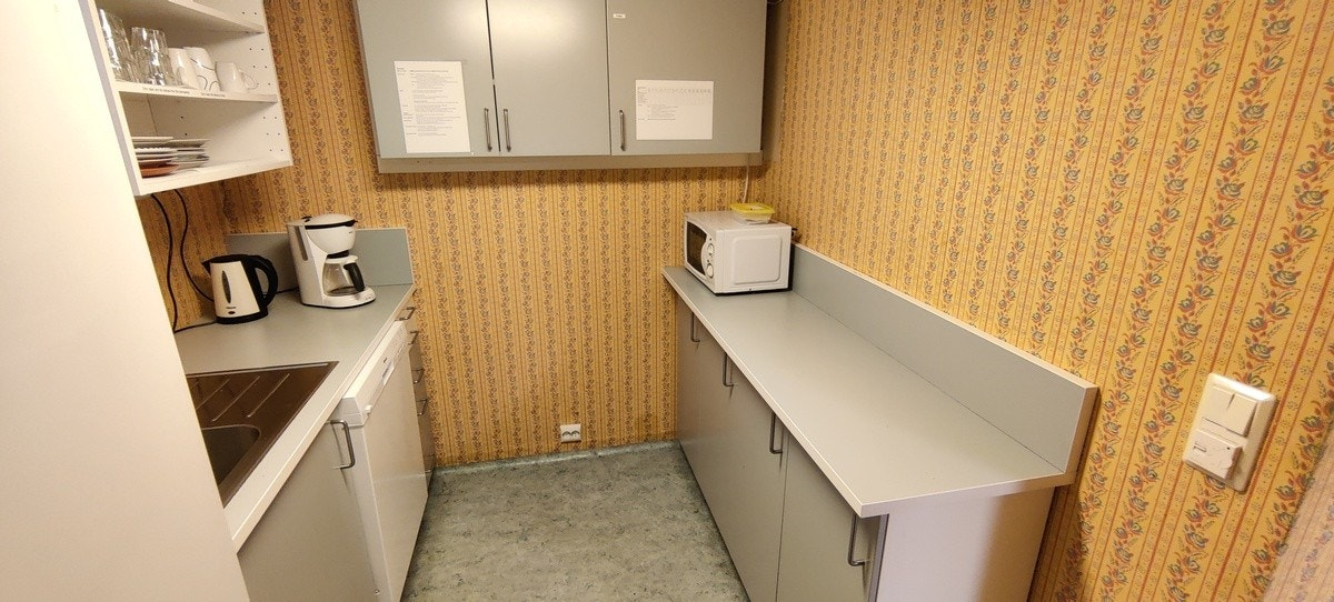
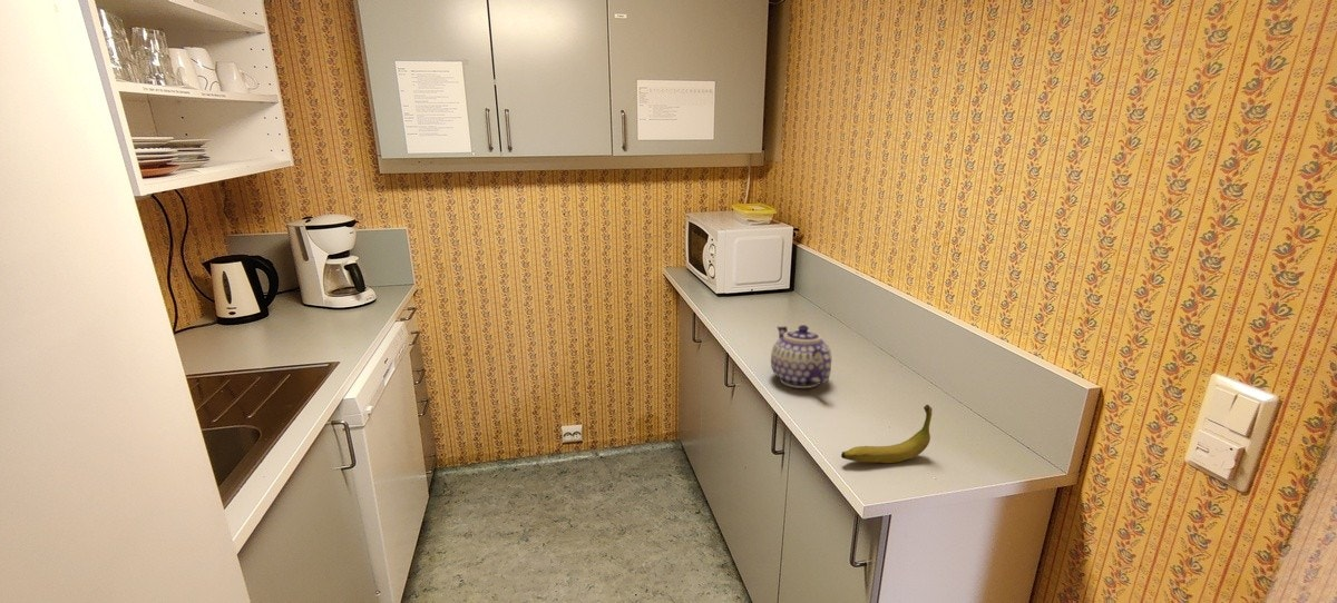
+ banana (891, 445)
+ teapot (801, 353)
